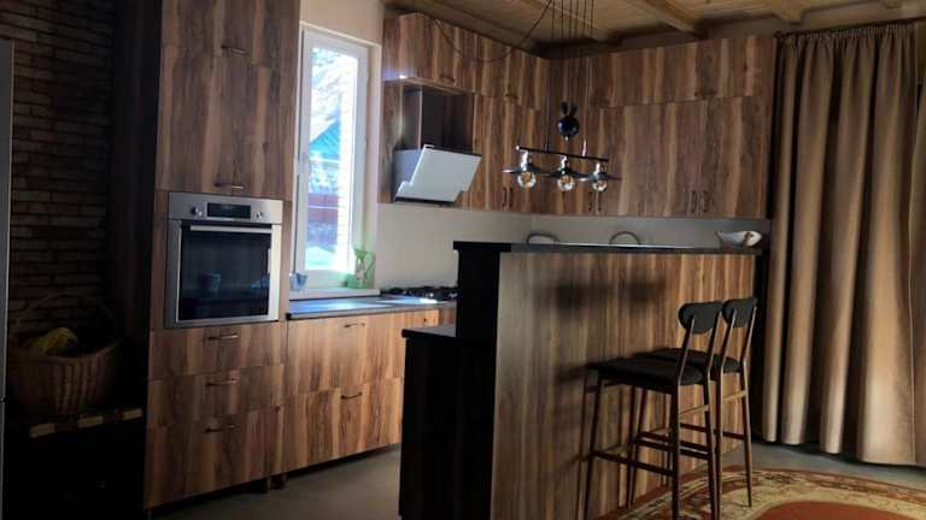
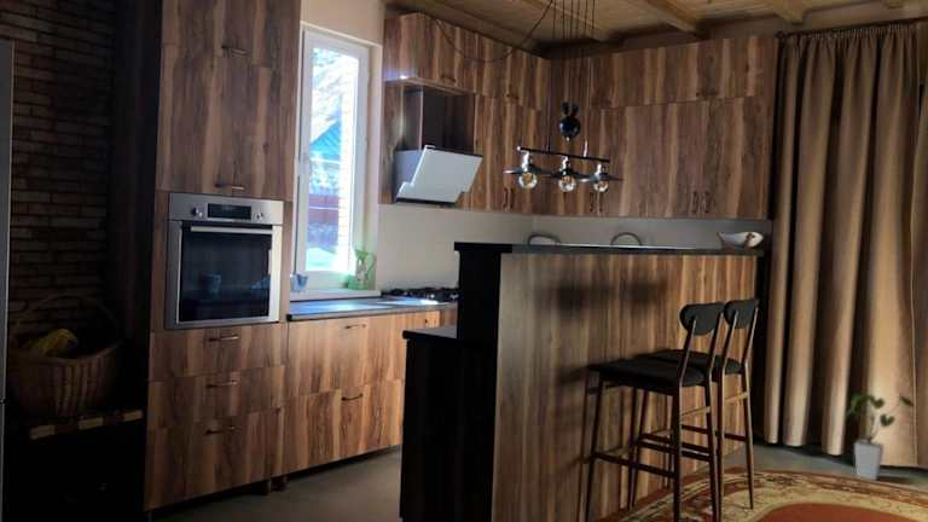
+ house plant (875, 434)
